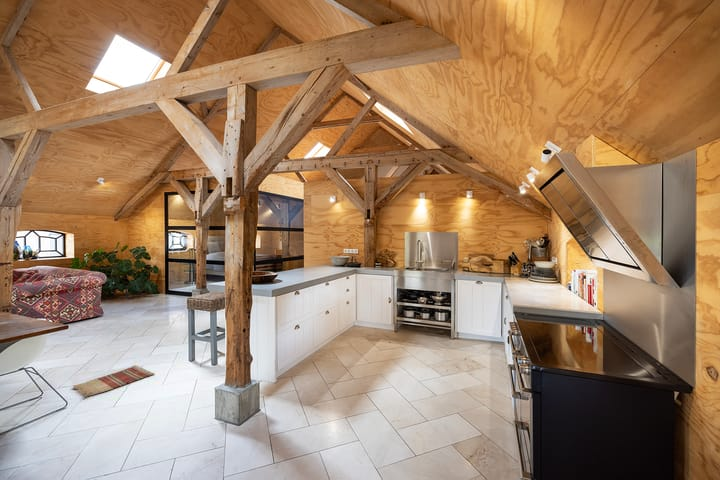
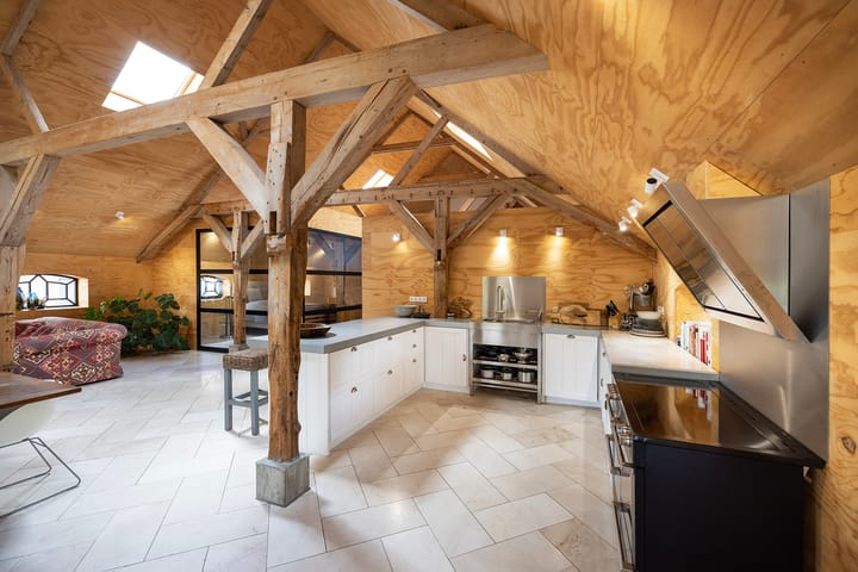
- rug (113, 379)
